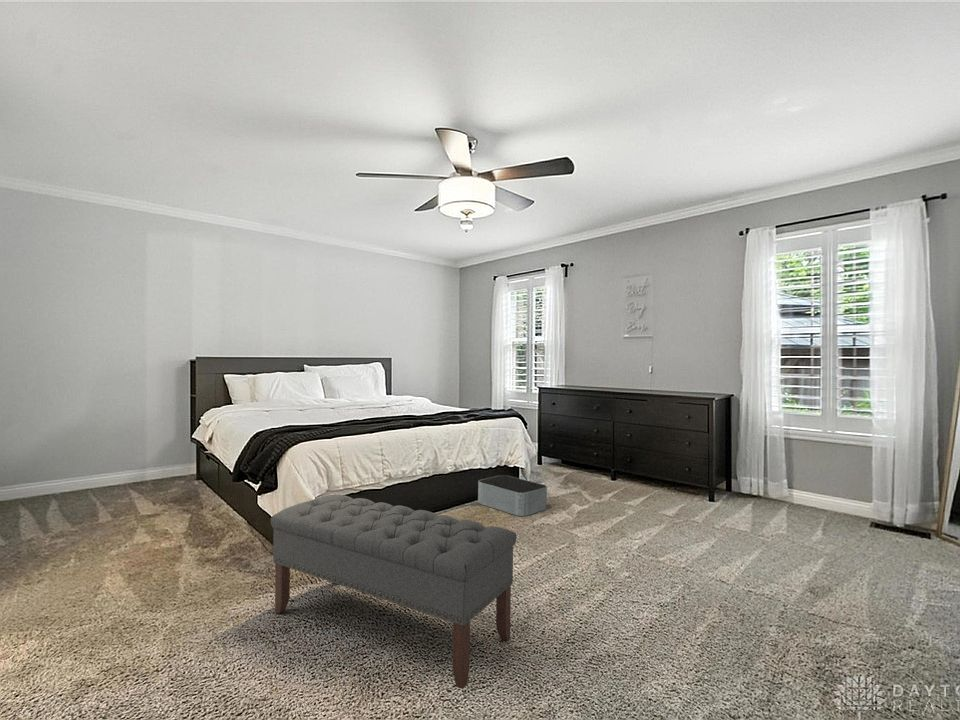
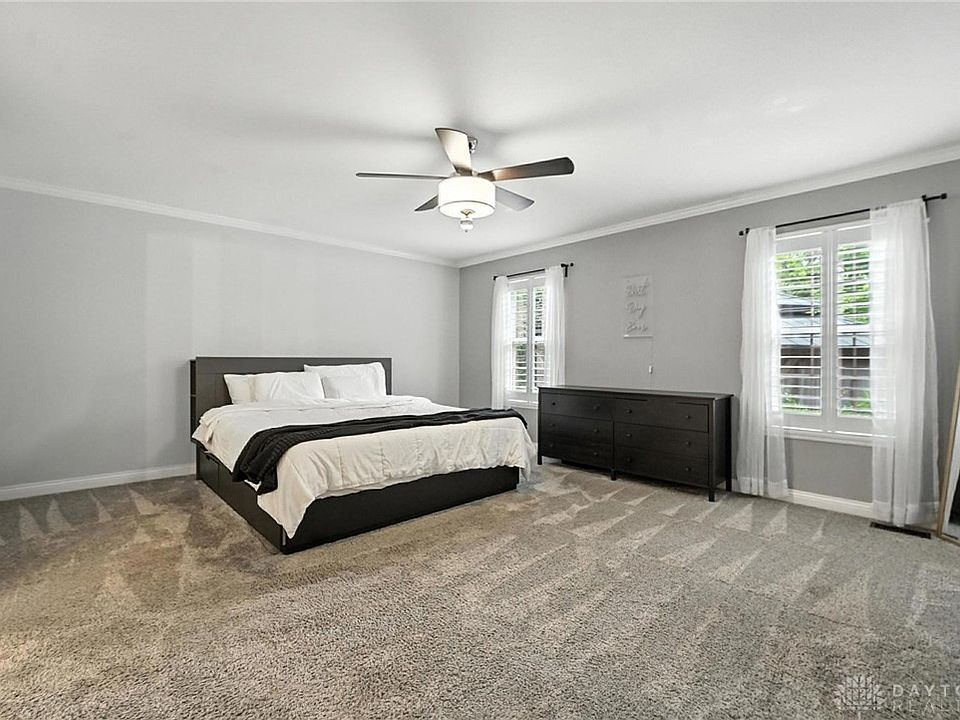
- bench (388, 570)
- storage bin (511, 494)
